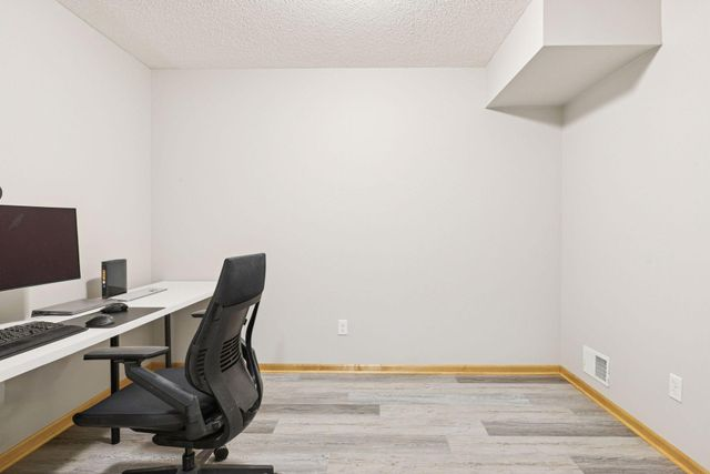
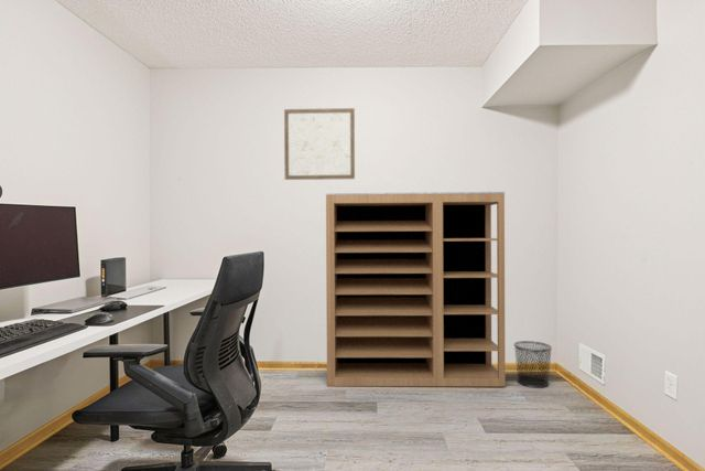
+ waste bin (532, 364)
+ shelving unit (412, 286)
+ wall art (321, 146)
